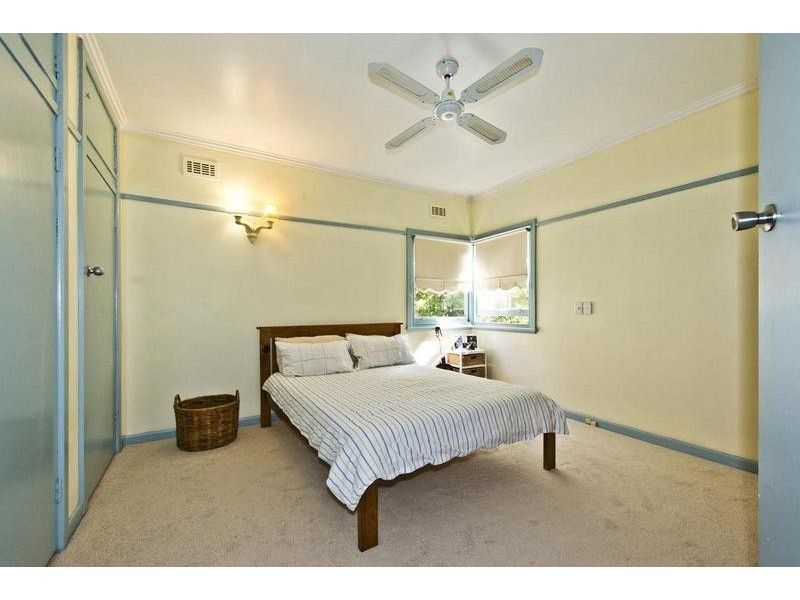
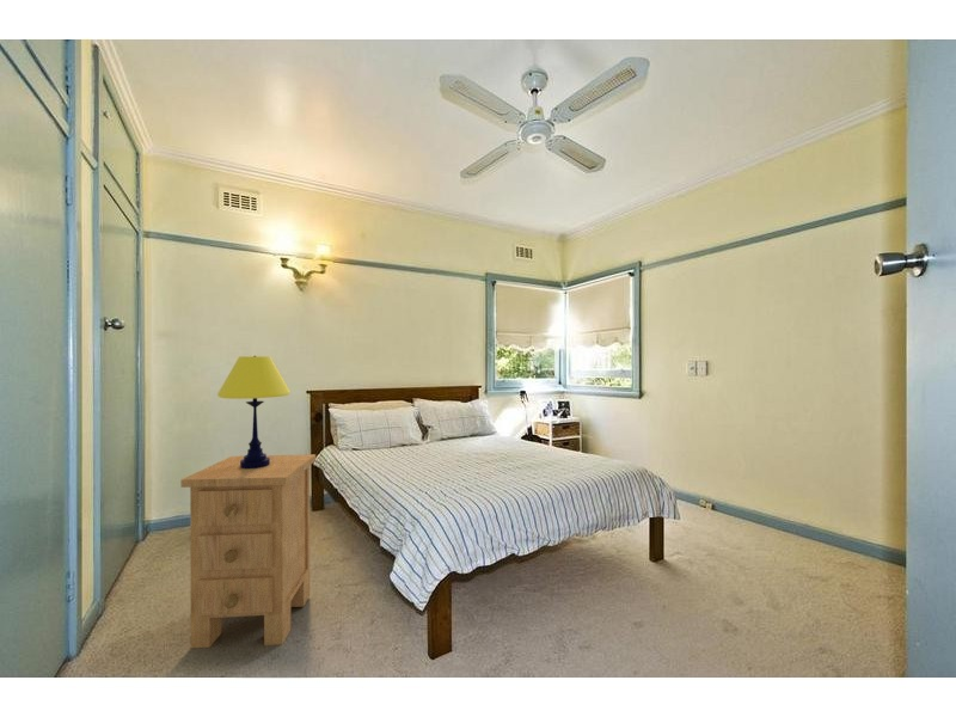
+ table lamp (255, 410)
+ nightstand (253, 545)
